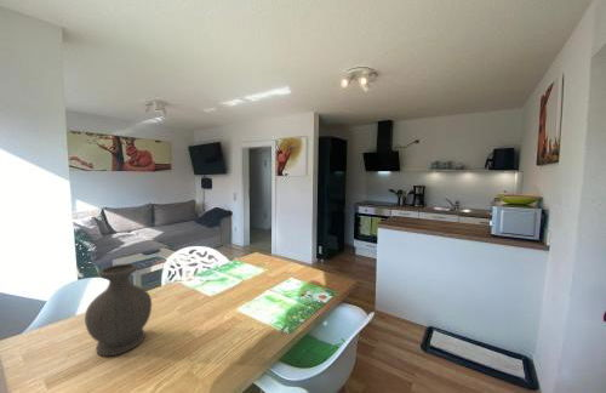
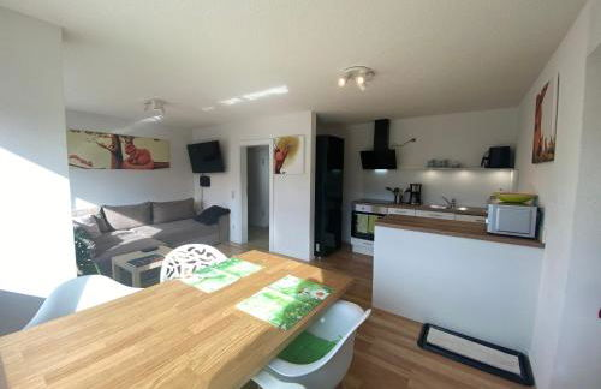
- vase (120, 306)
